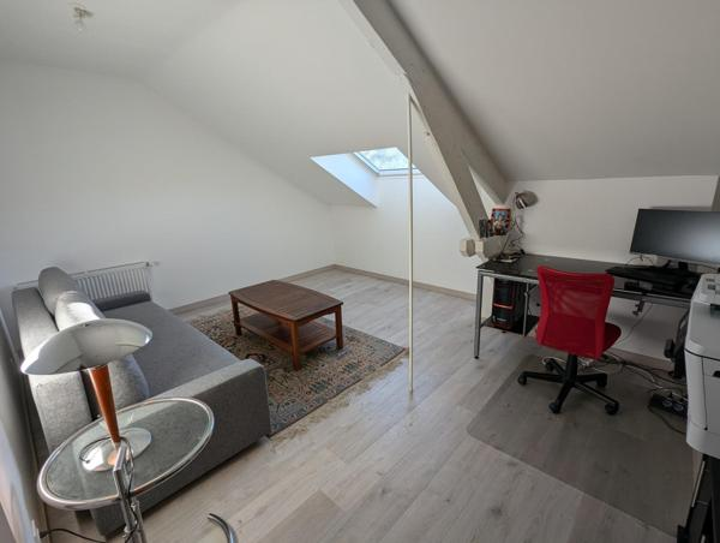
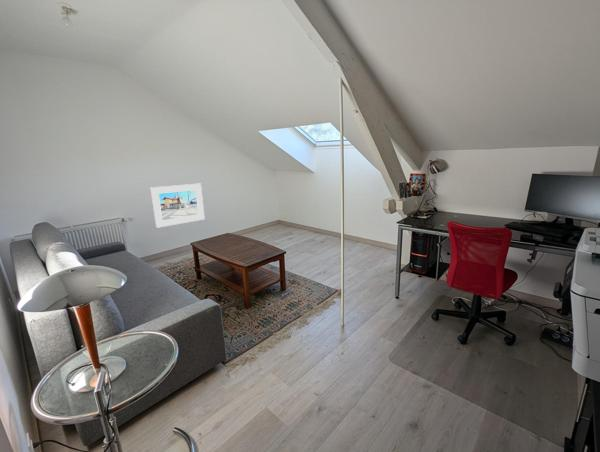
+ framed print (179, 204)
